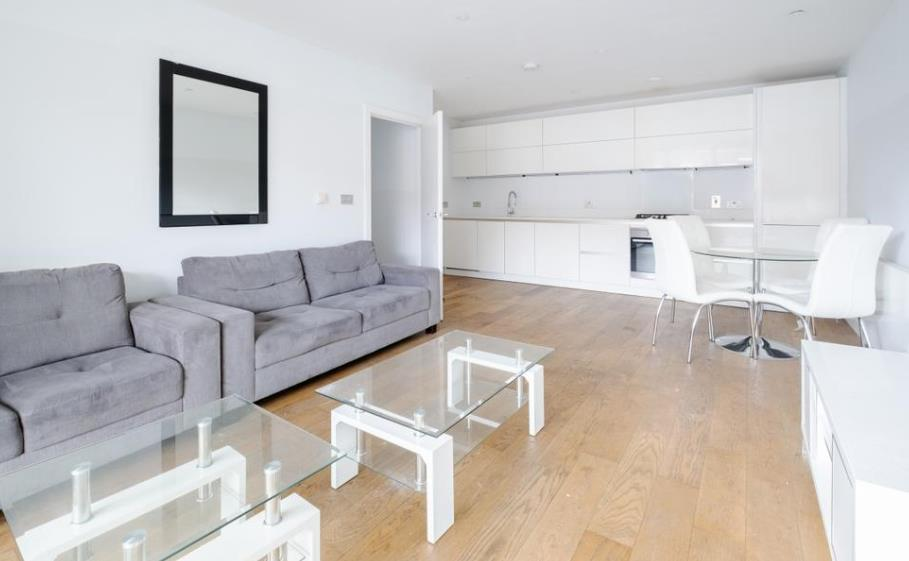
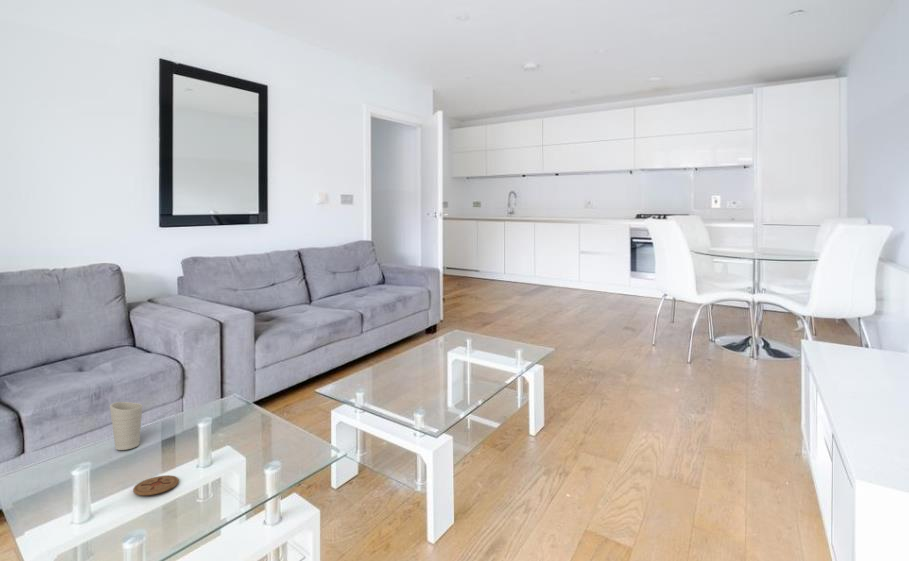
+ cup (126, 424)
+ coaster (156, 485)
